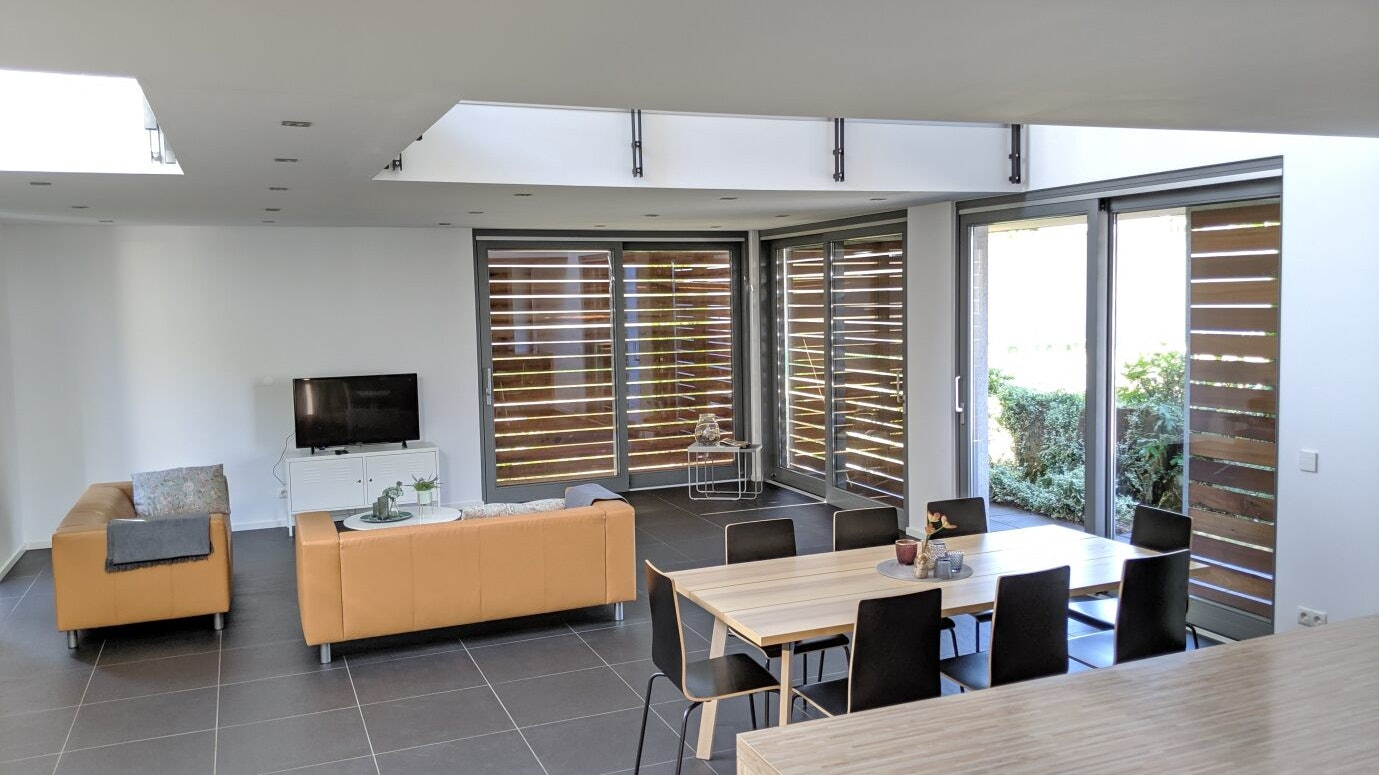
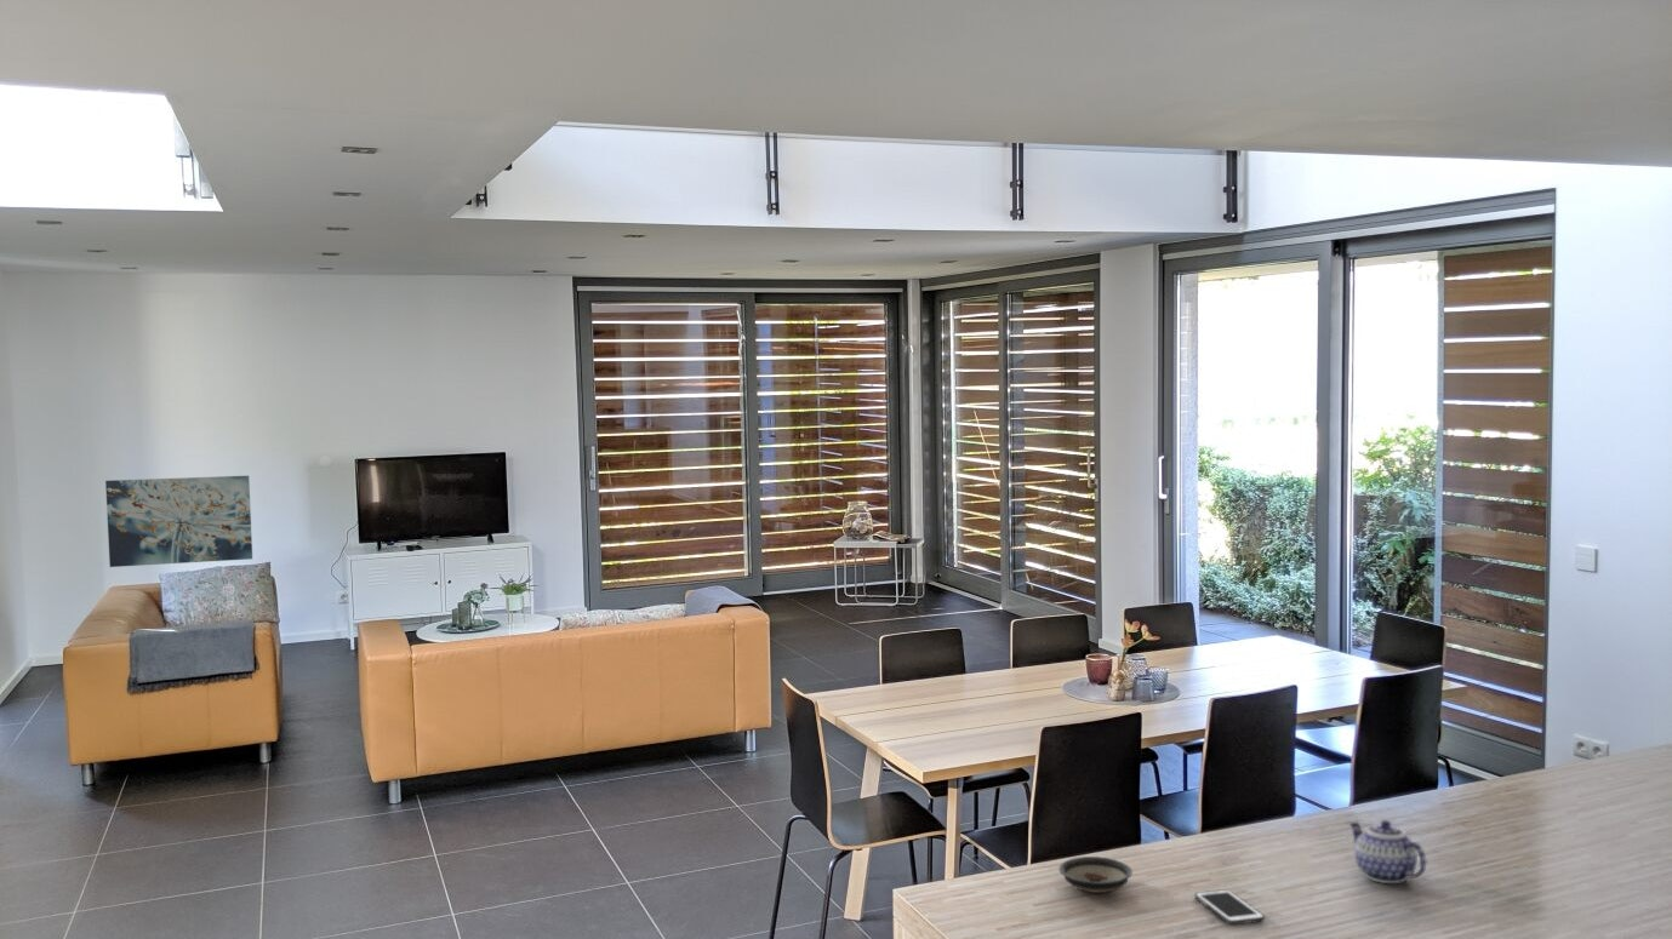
+ wall art (181, 520)
+ teapot (1385, 848)
+ cell phone (1228, 906)
+ saucer (1095, 877)
